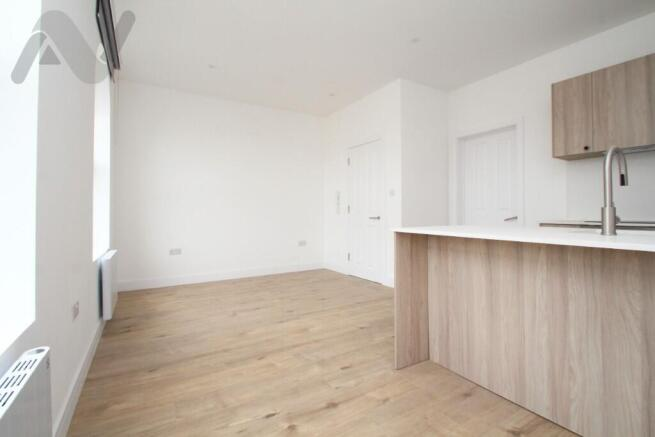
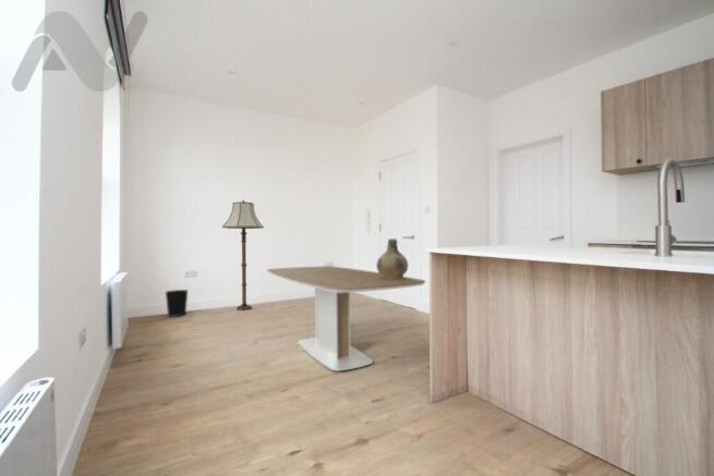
+ ceramic jug (391, 257)
+ floor lamp (243, 254)
+ dining table (331, 312)
+ wastebasket (177, 303)
